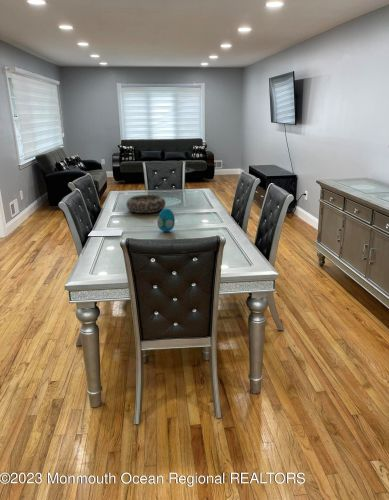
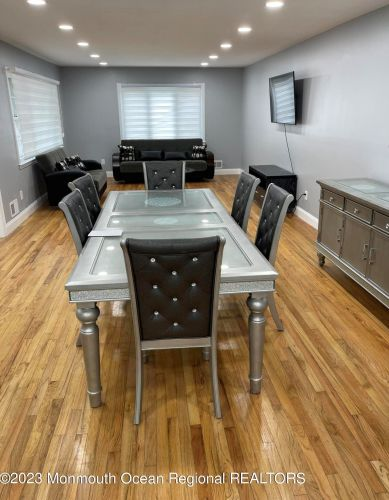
- decorative bowl (146, 203)
- decorative egg (165, 219)
